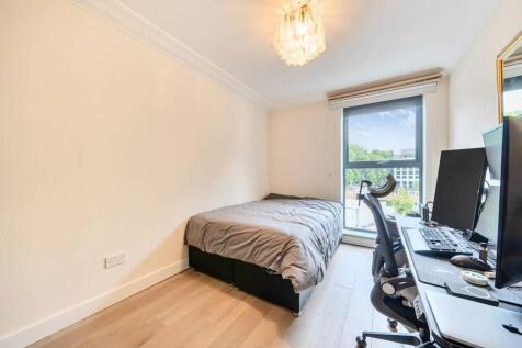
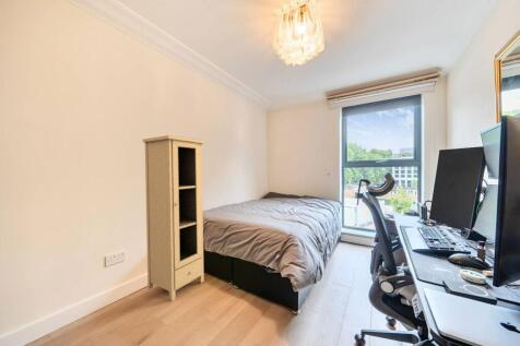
+ cupboard (176, 213)
